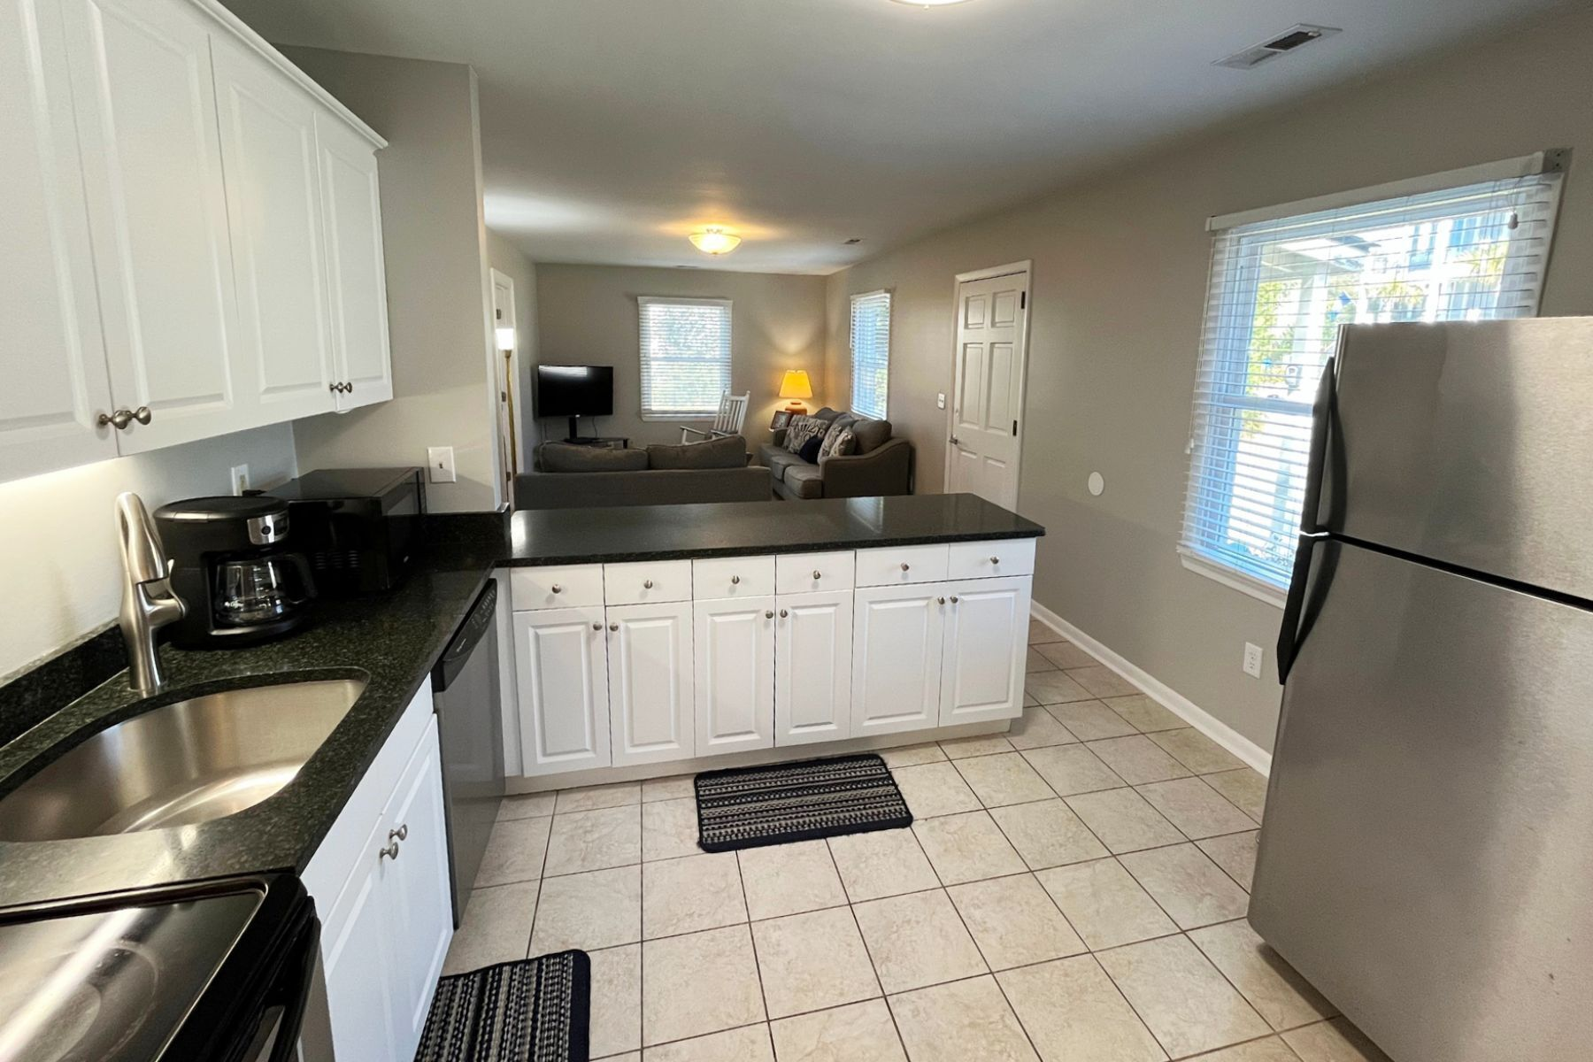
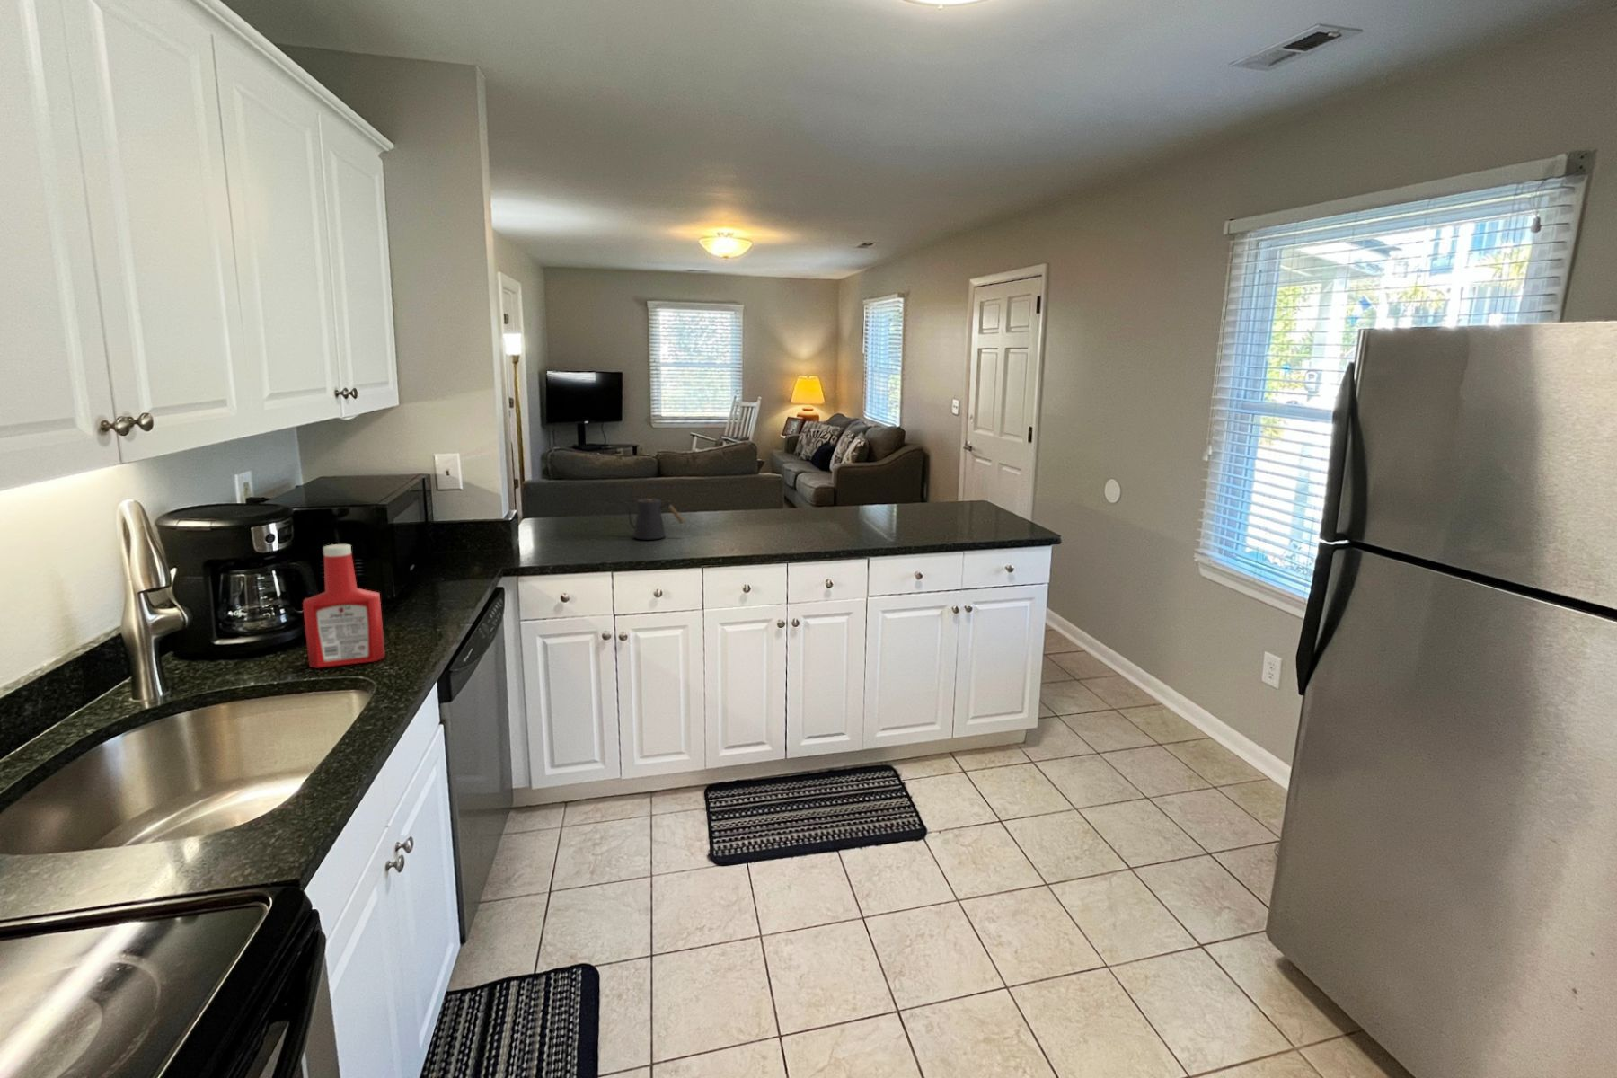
+ kettle (651, 517)
+ soap bottle (342, 604)
